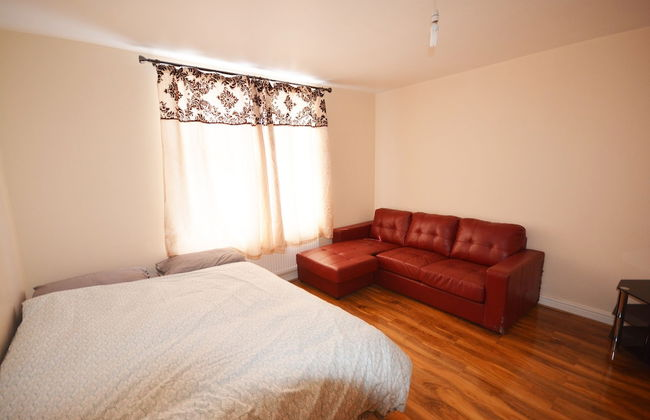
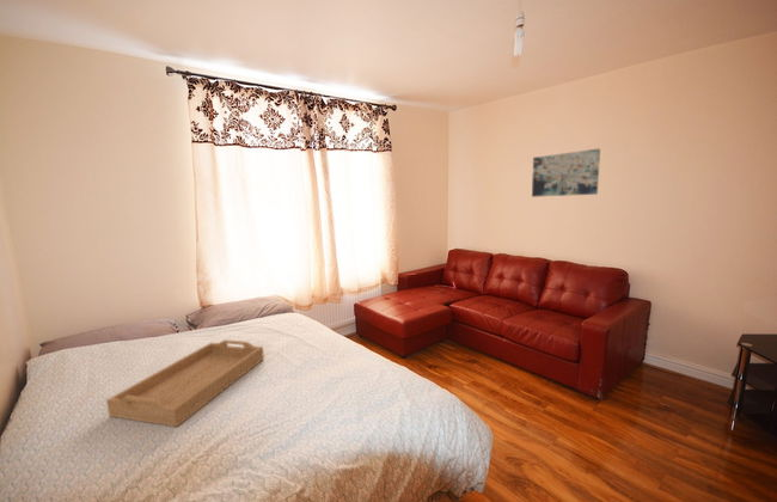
+ serving tray (196, 374)
+ wall art (563, 175)
